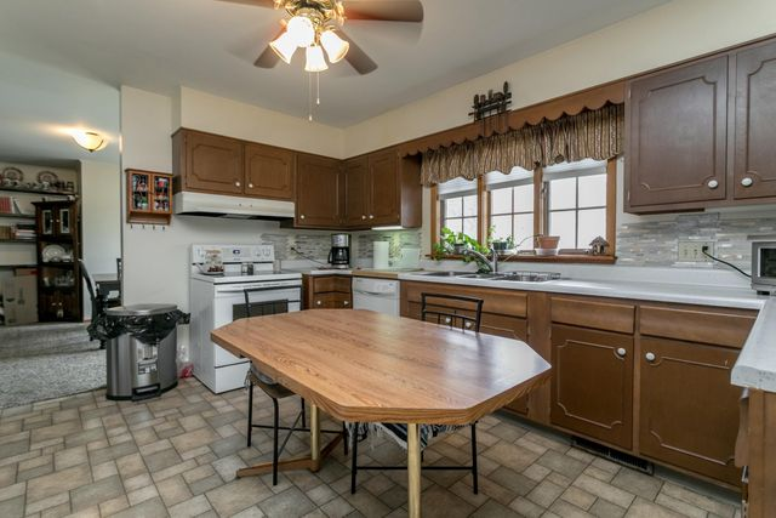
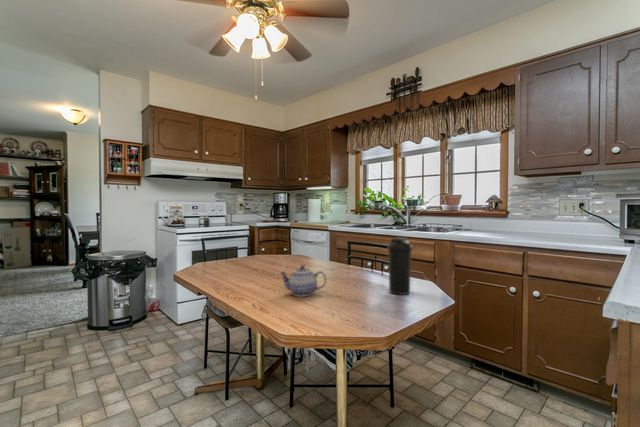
+ teapot (302, 279)
+ water bottle (399, 264)
